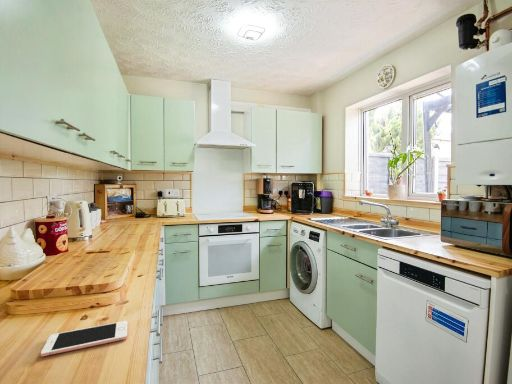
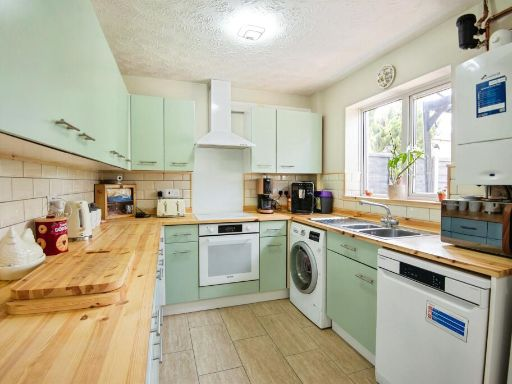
- cell phone (88, 336)
